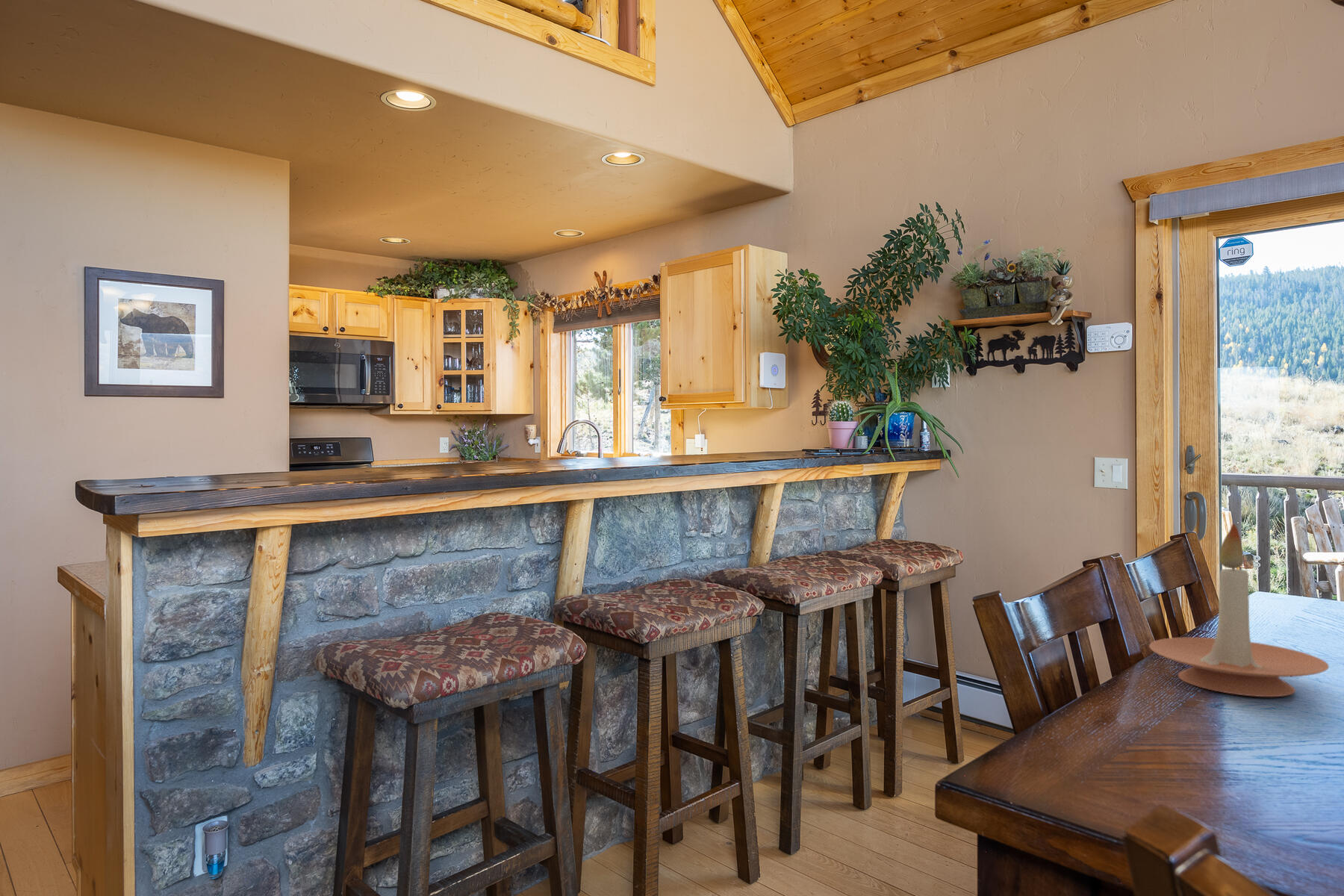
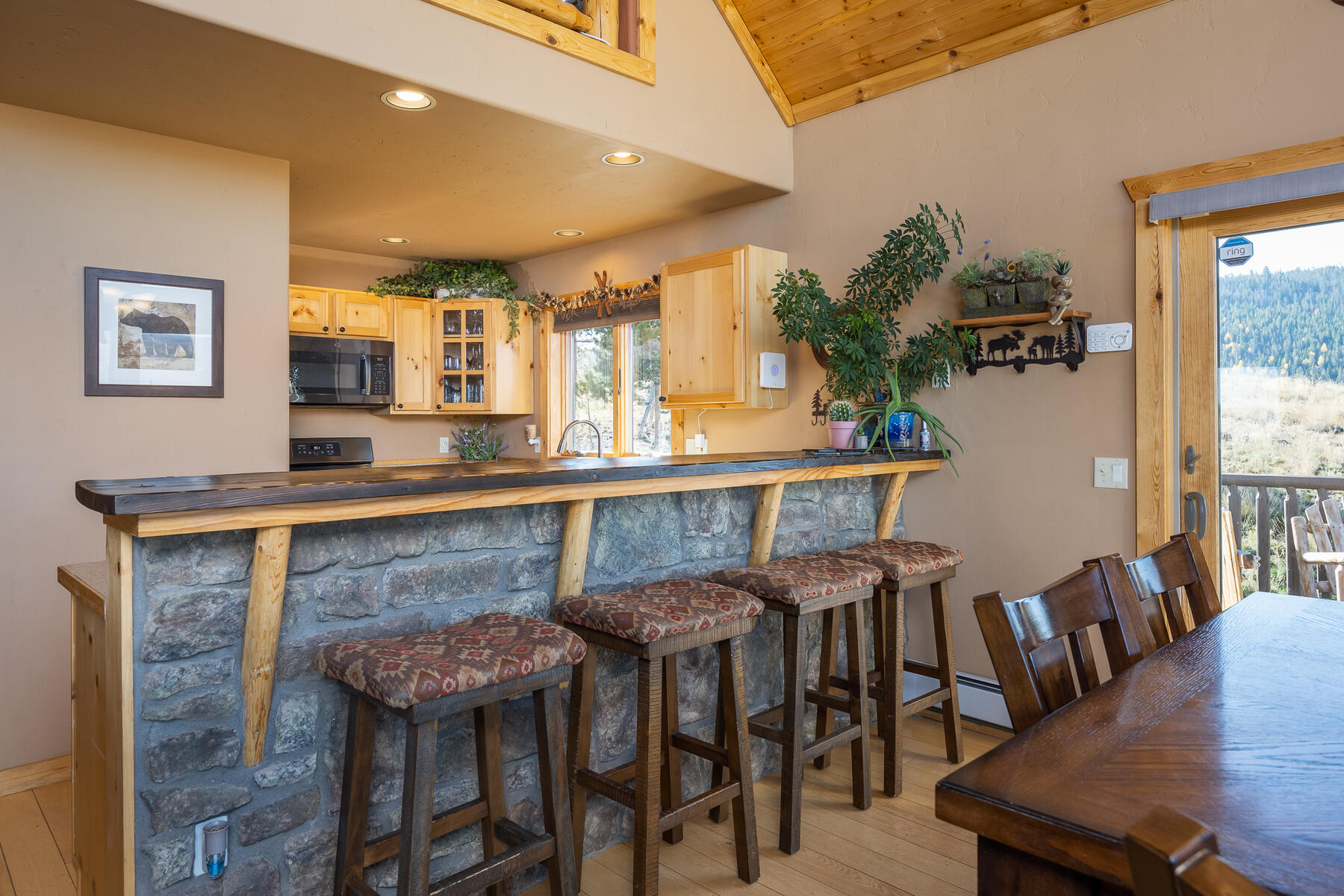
- candle holder (1233, 603)
